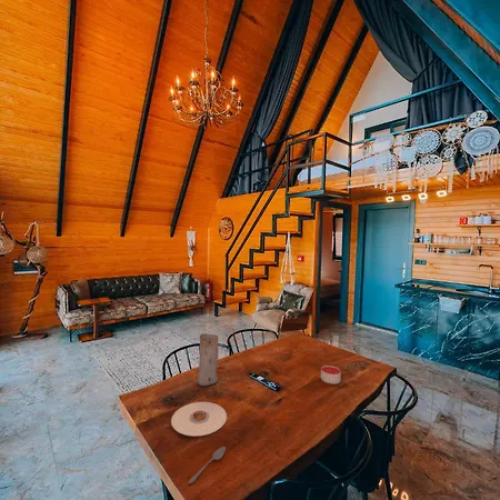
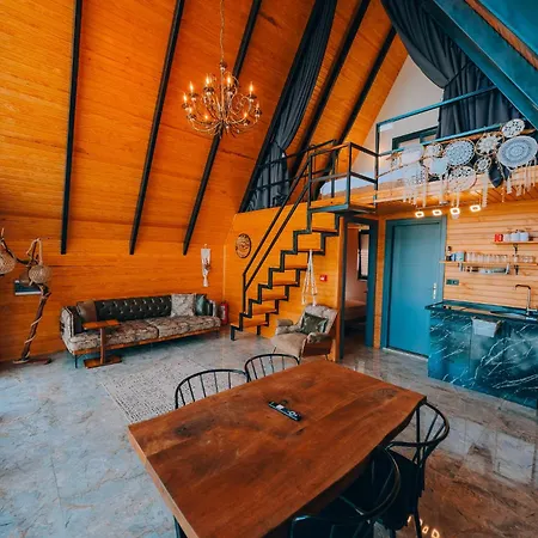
- spoon (208, 462)
- vase (207, 359)
- candle (330, 373)
- plate (199, 414)
